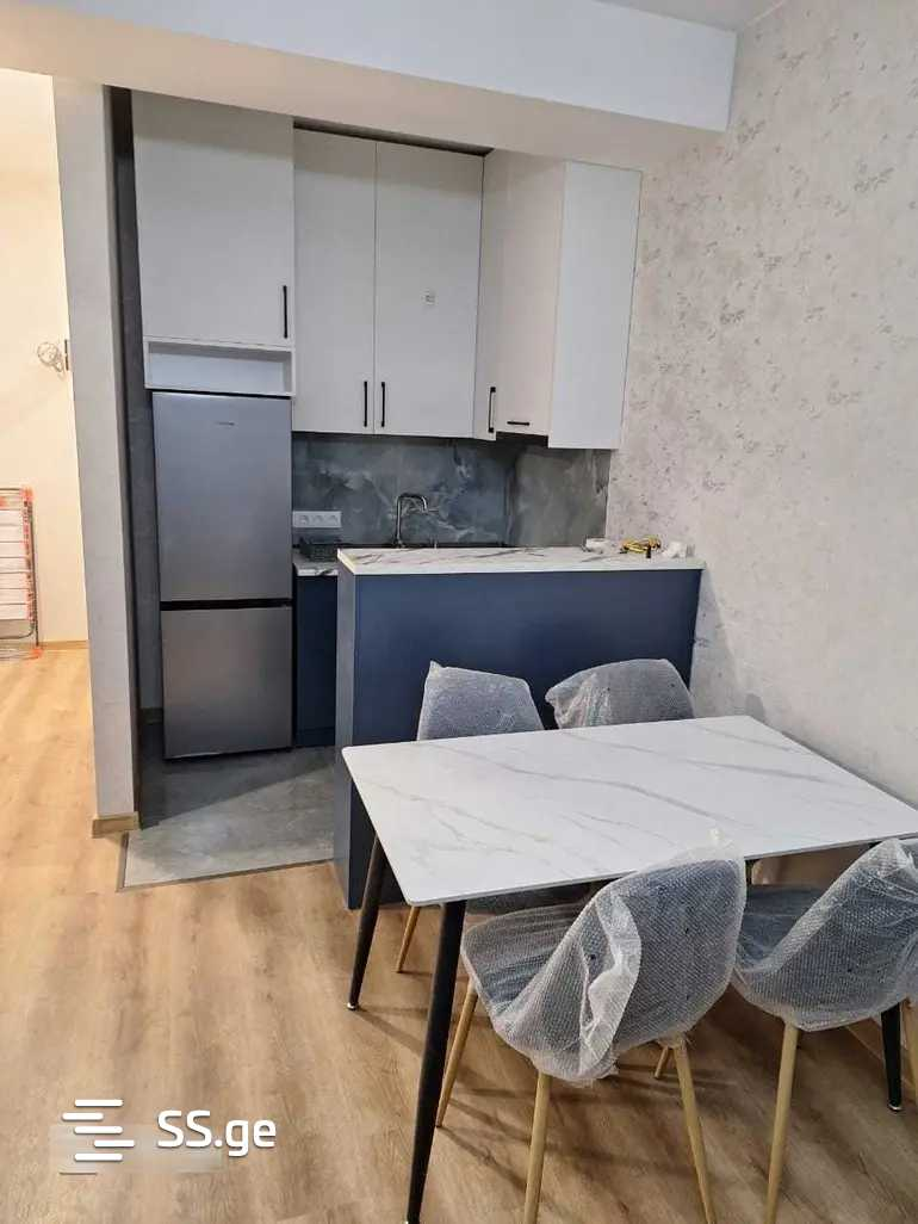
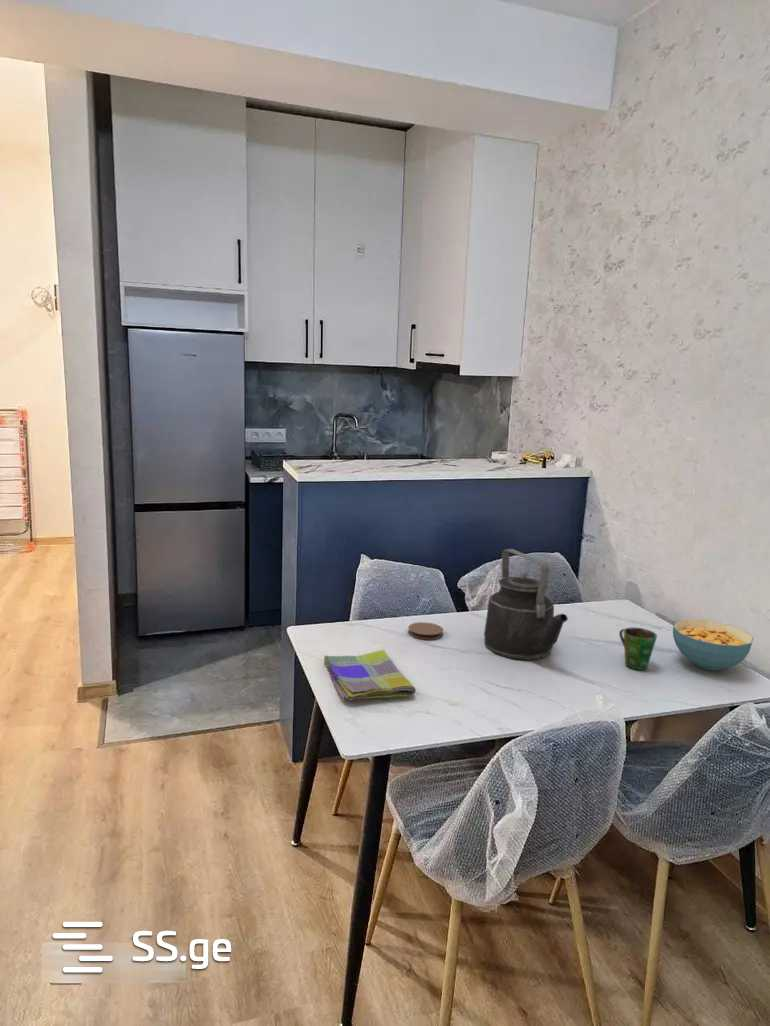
+ cup (634, 647)
+ coaster (425, 630)
+ dish towel (367, 673)
+ kettle (531, 607)
+ cereal bowl (710, 649)
